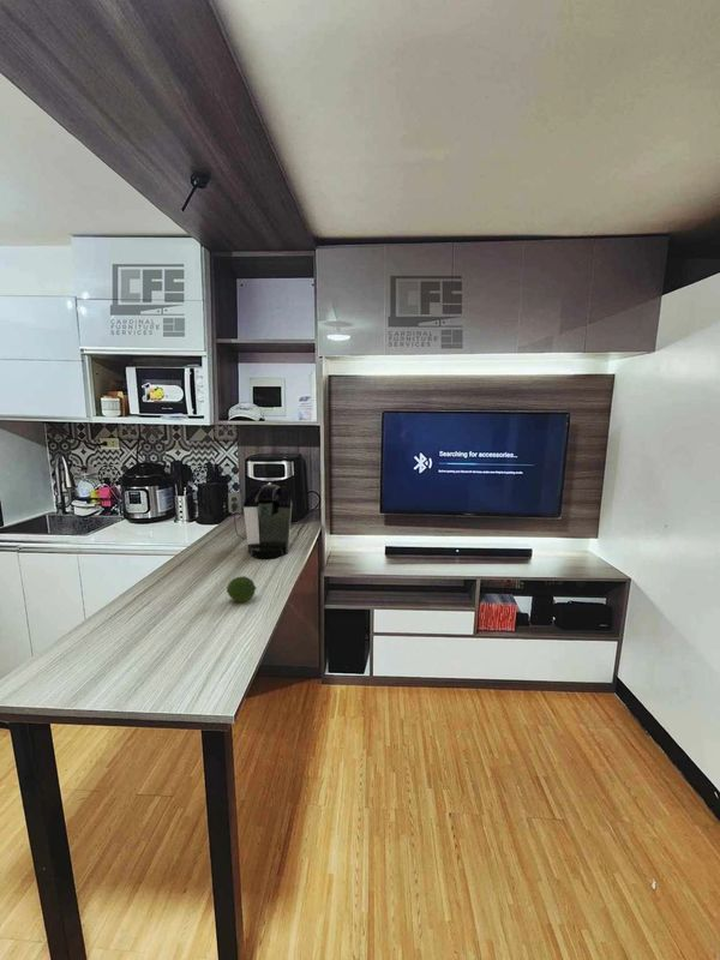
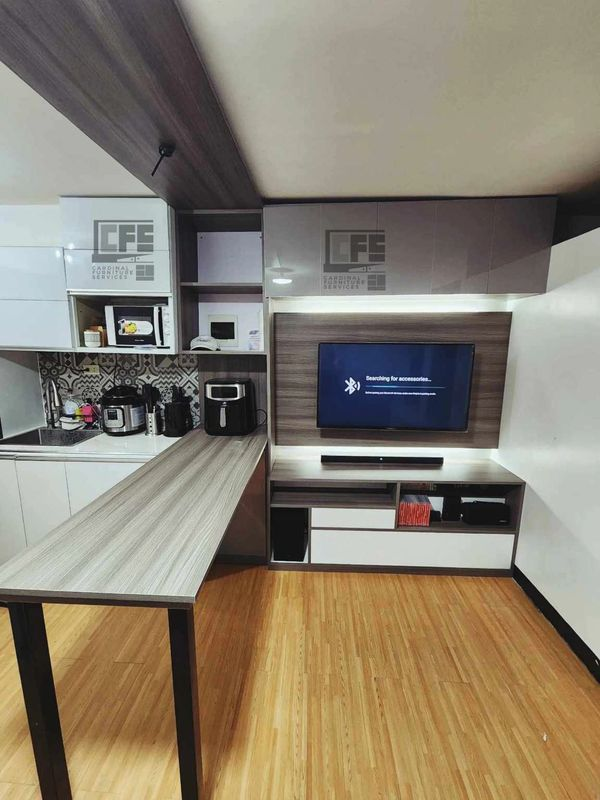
- fruit (241, 588)
- coffee maker (256, 517)
